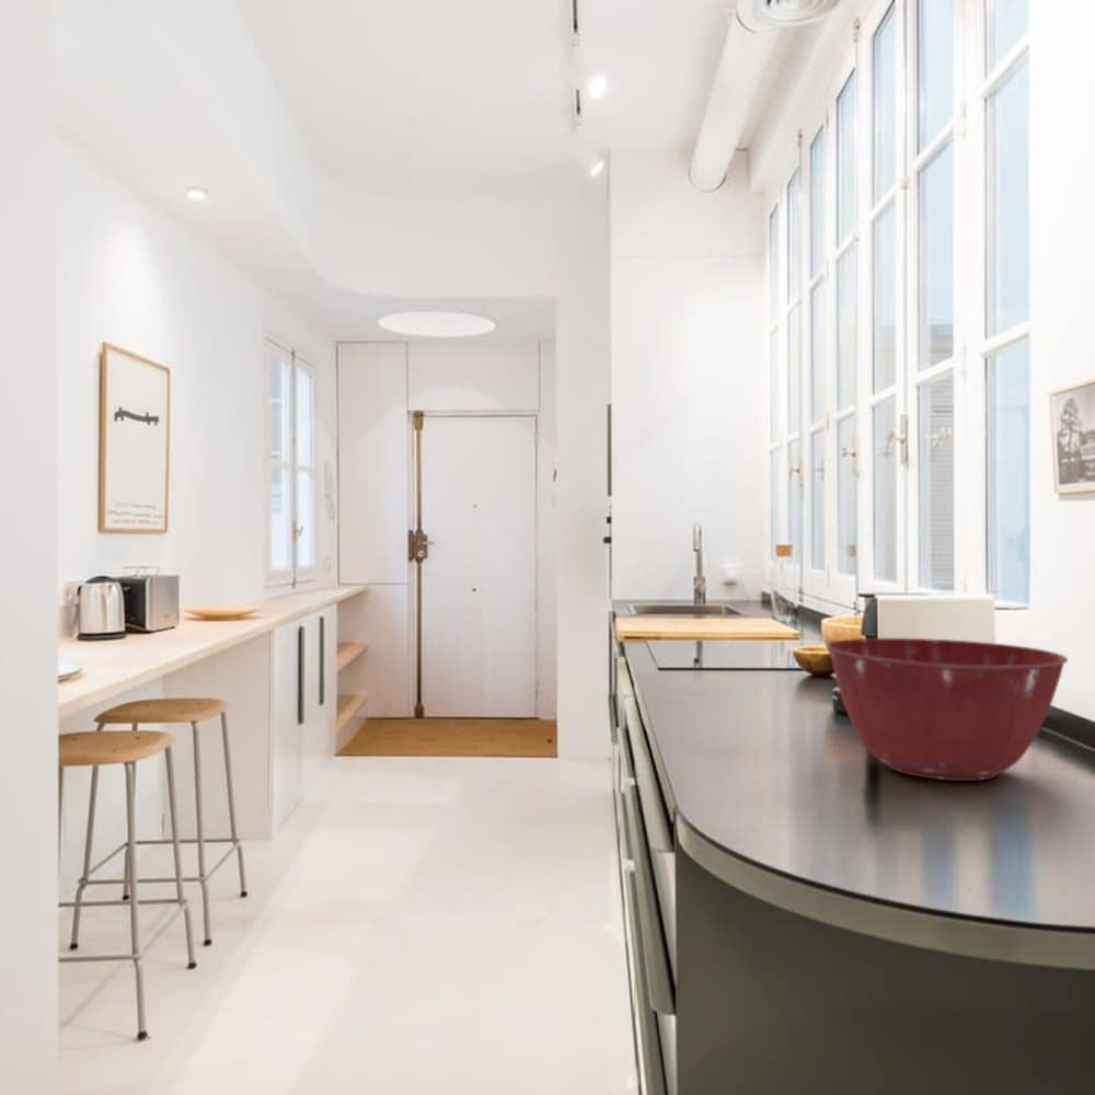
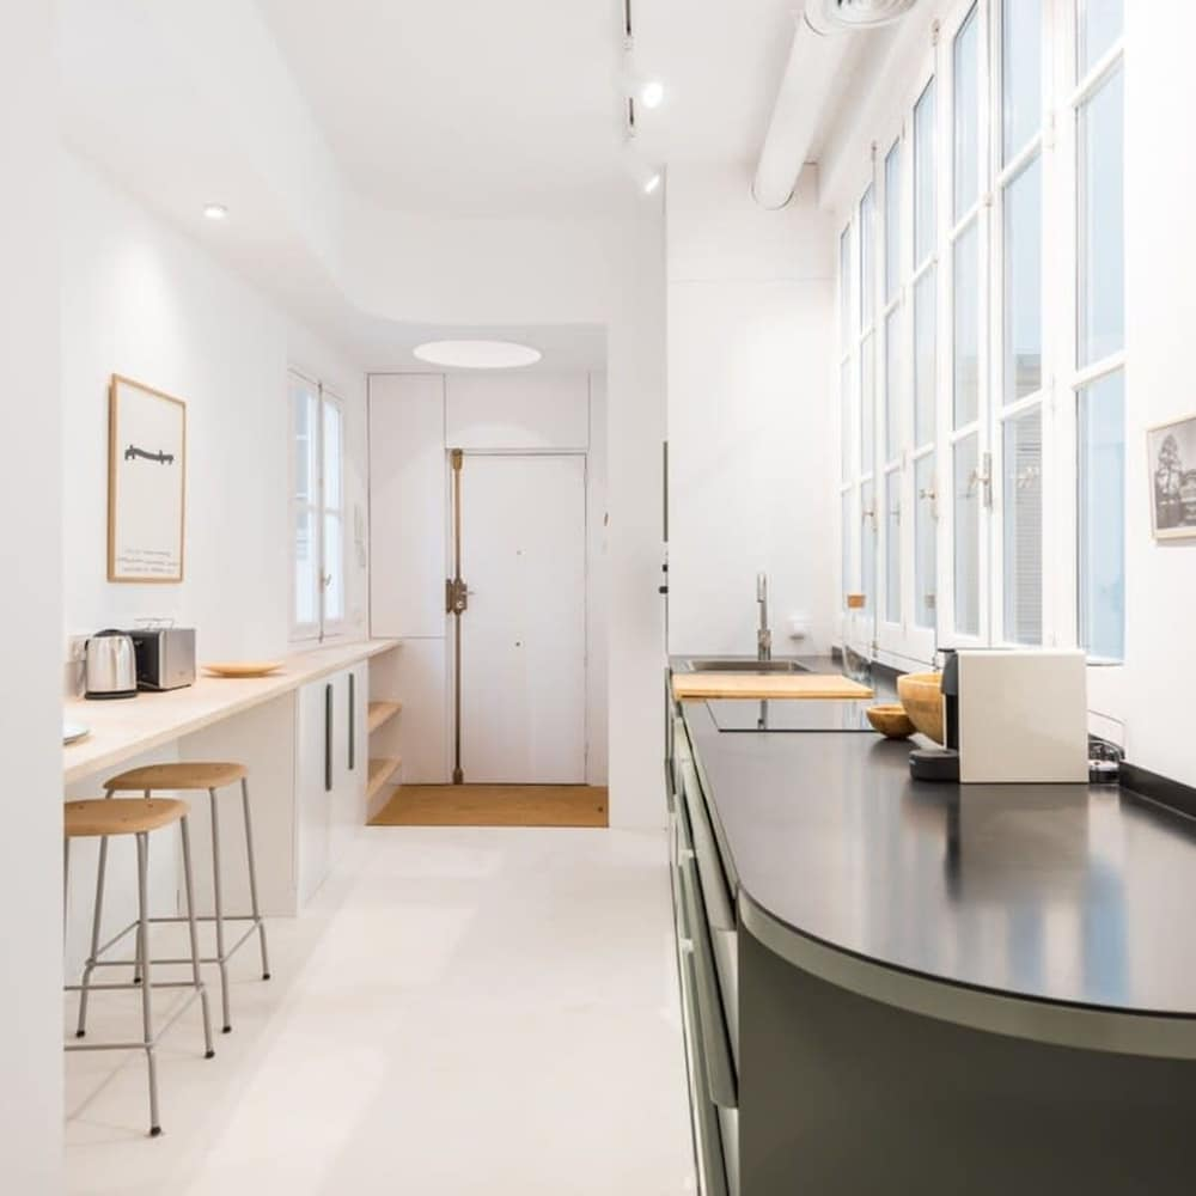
- mixing bowl (941, 707)
